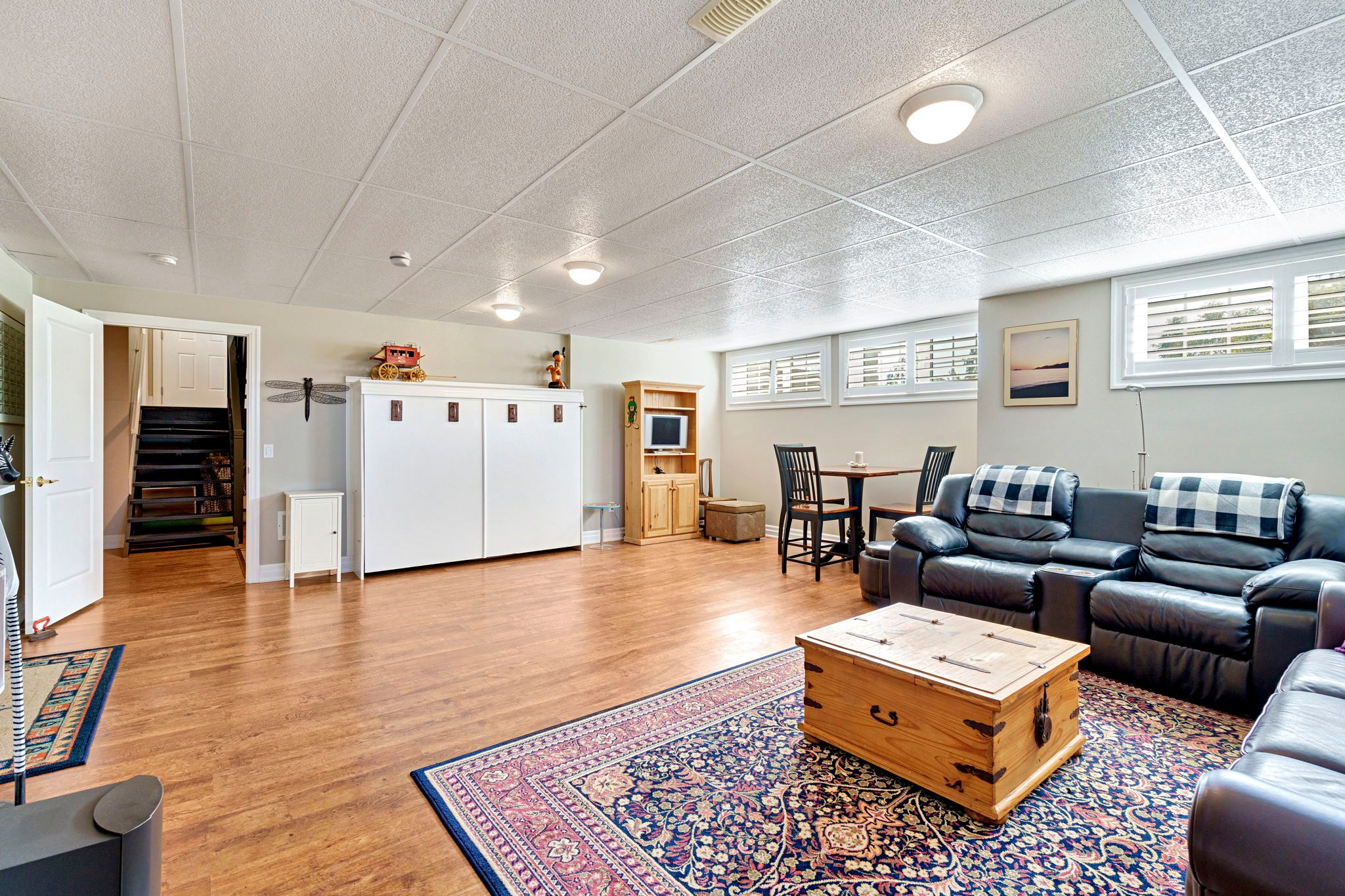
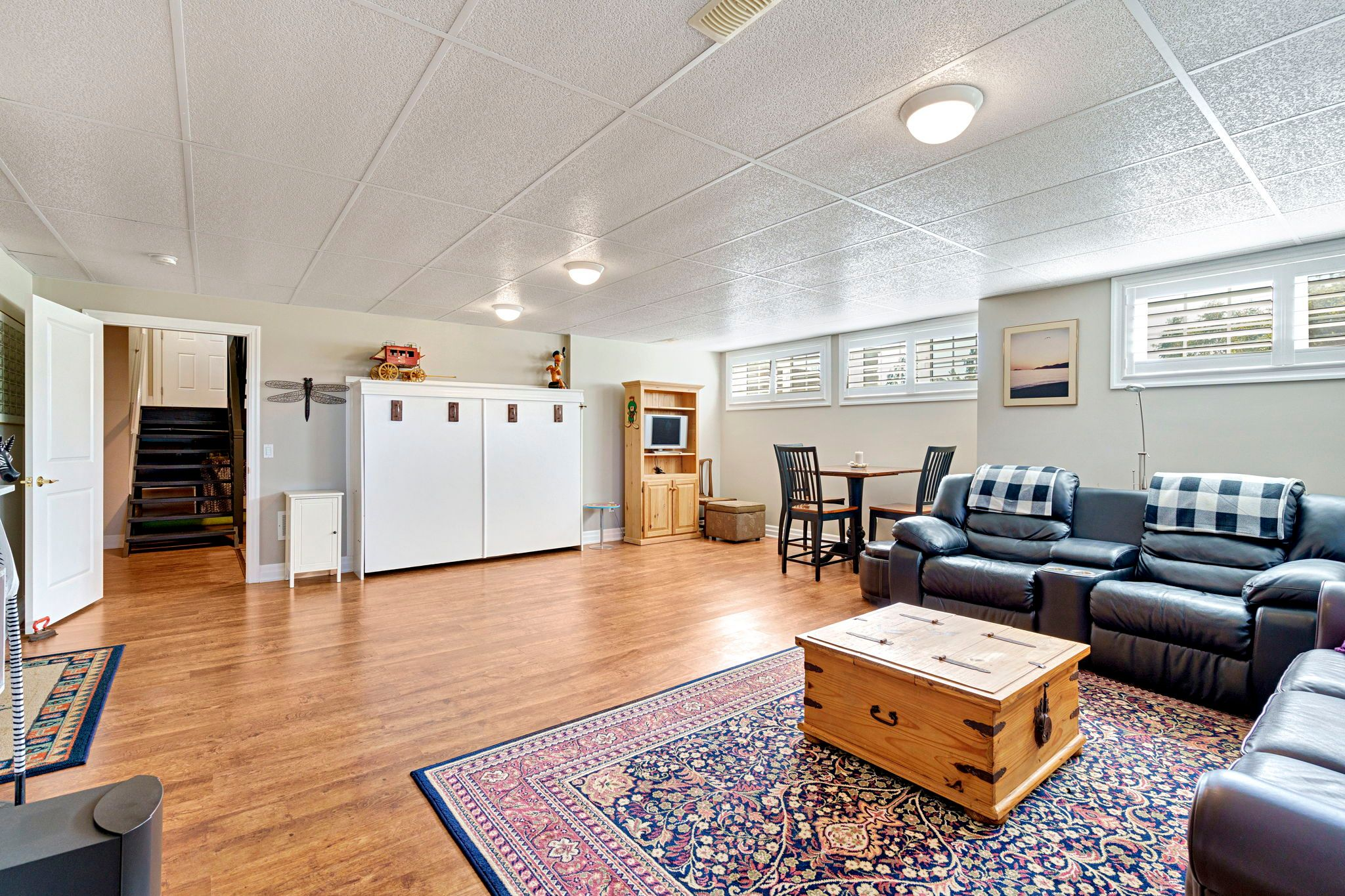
- smoke detector (400, 259)
